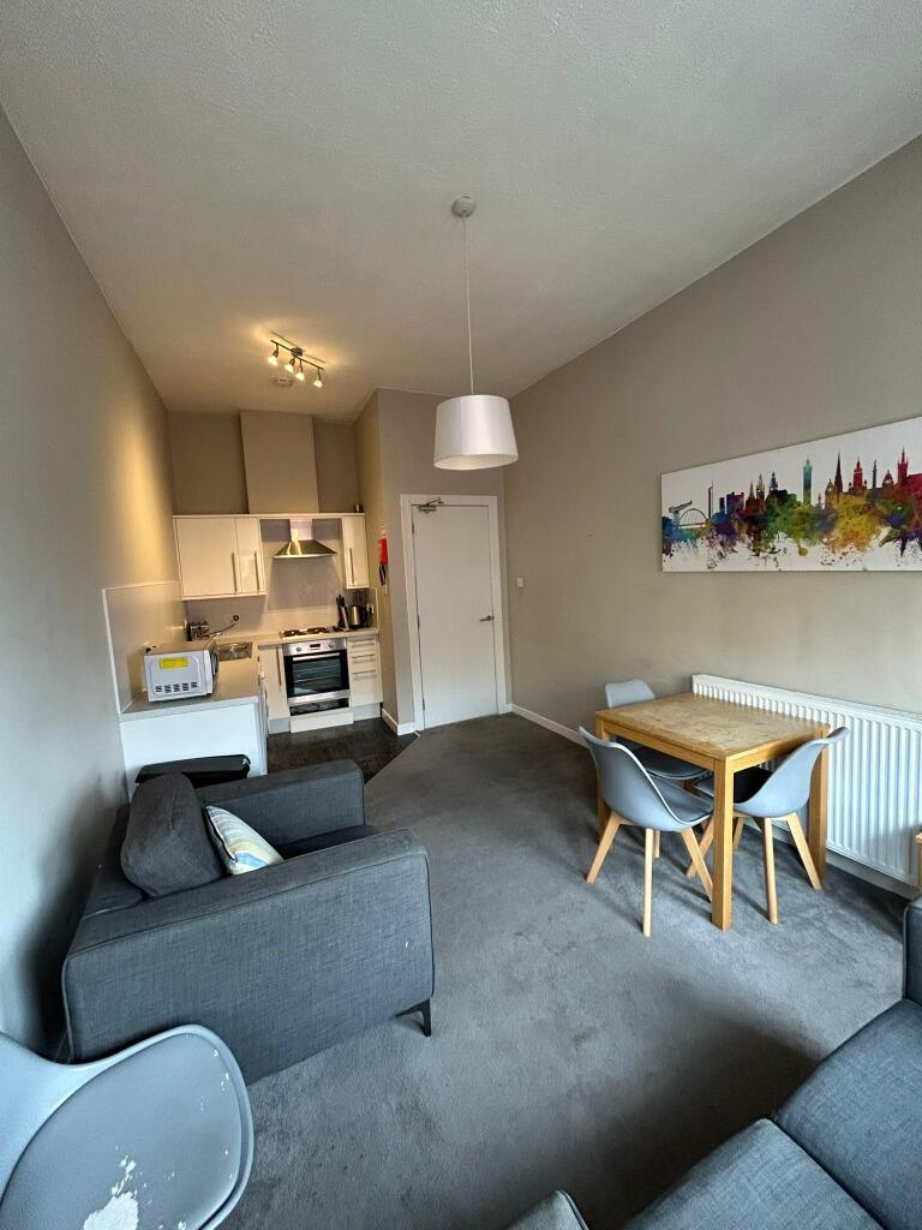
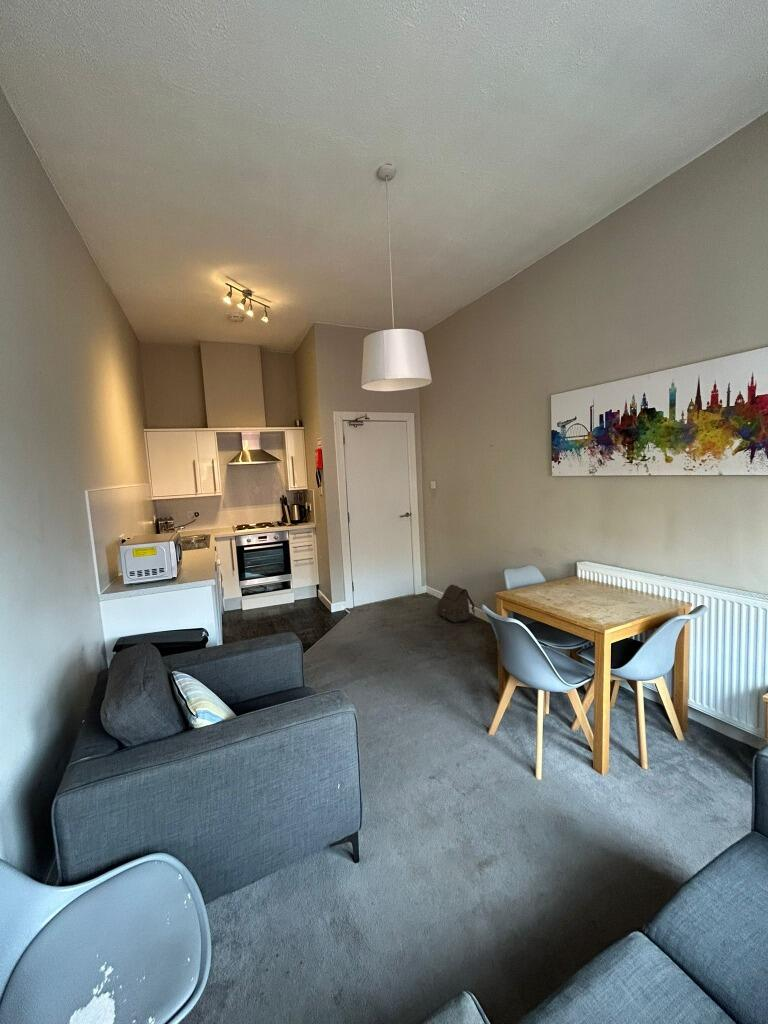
+ satchel (456, 602)
